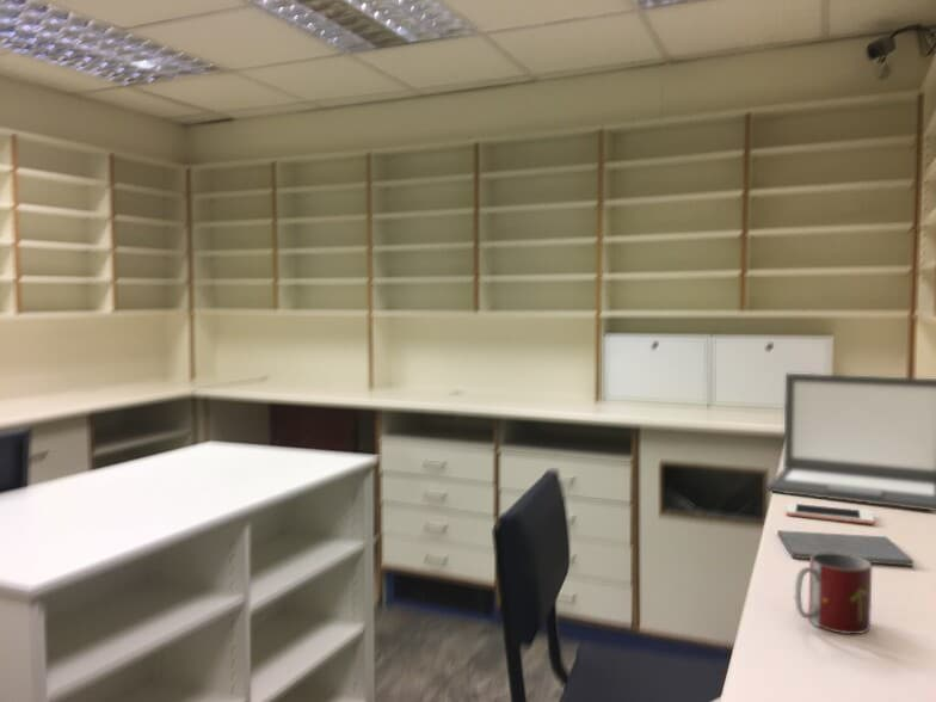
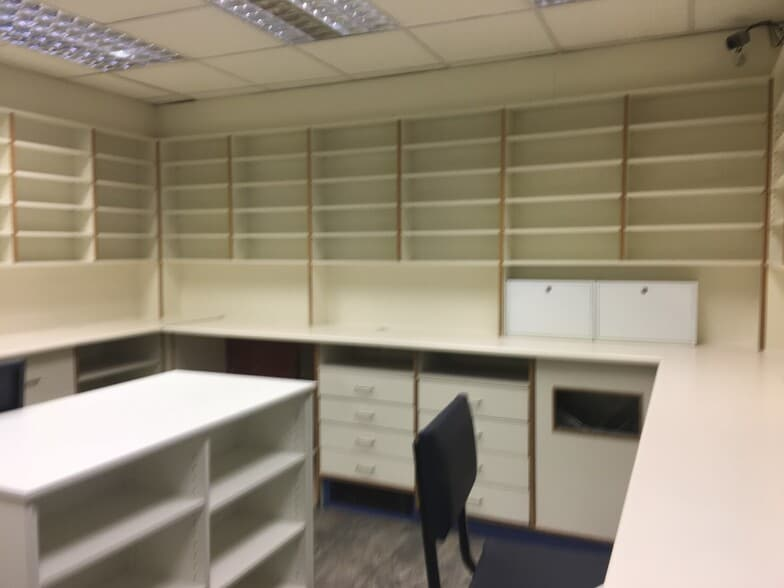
- mug (830, 592)
- notepad (840, 547)
- laptop (857, 435)
- cell phone (829, 512)
